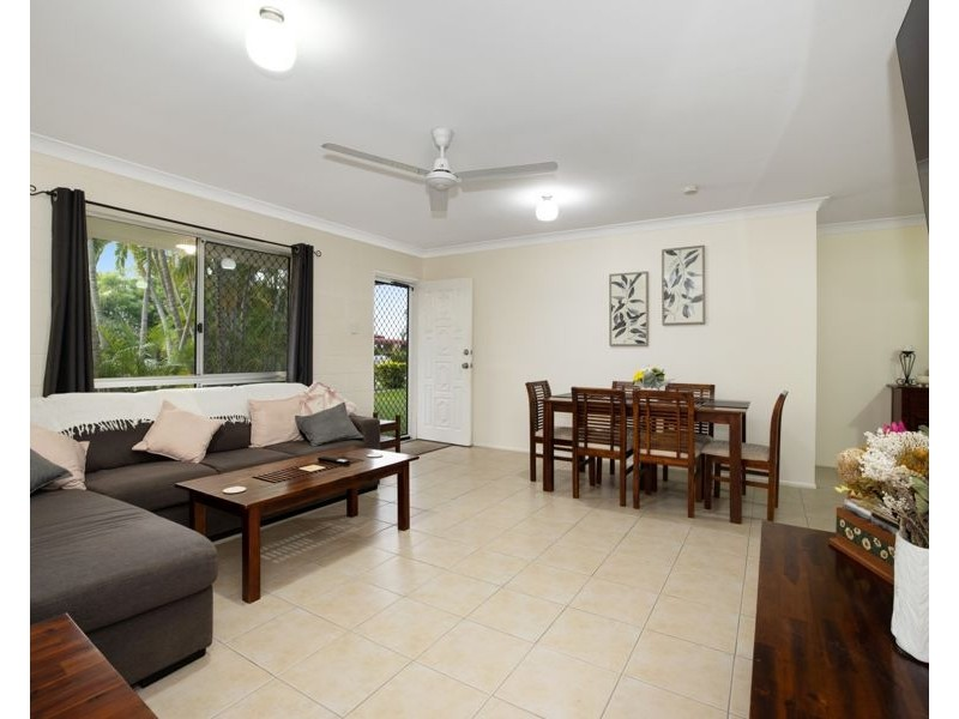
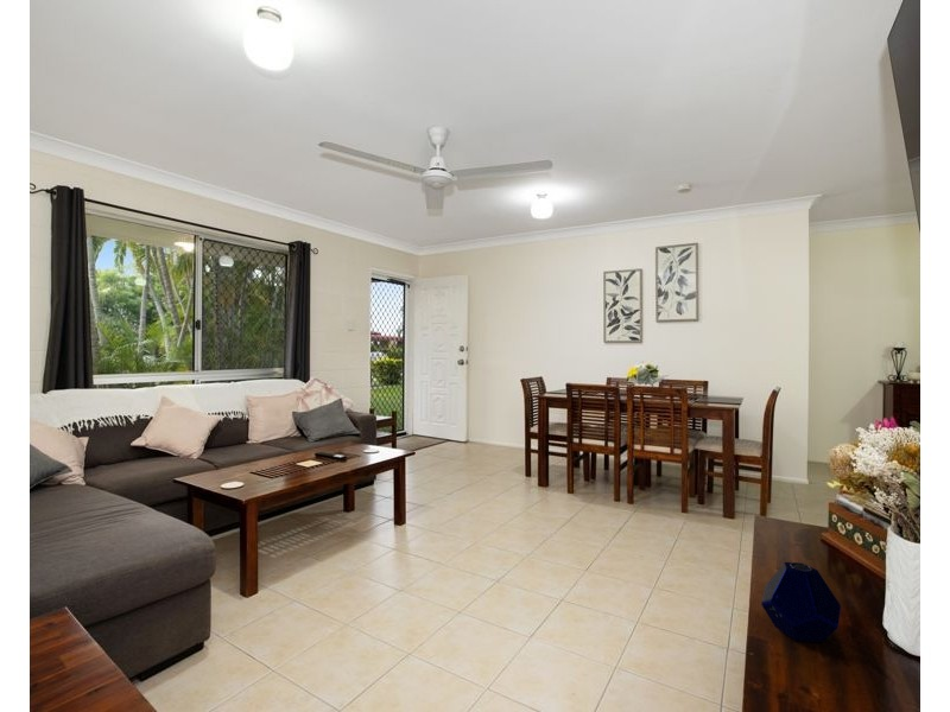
+ speaker (799, 598)
